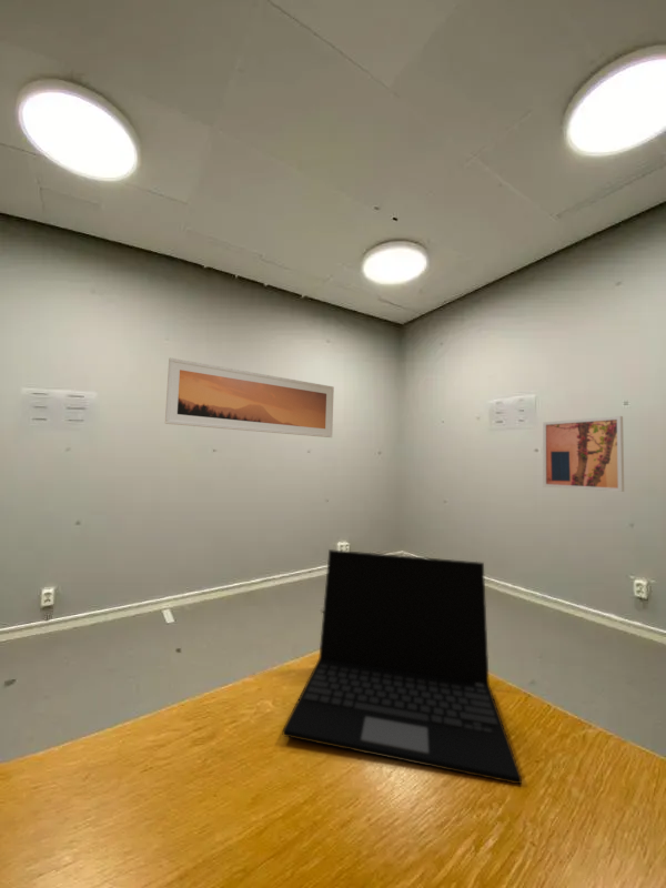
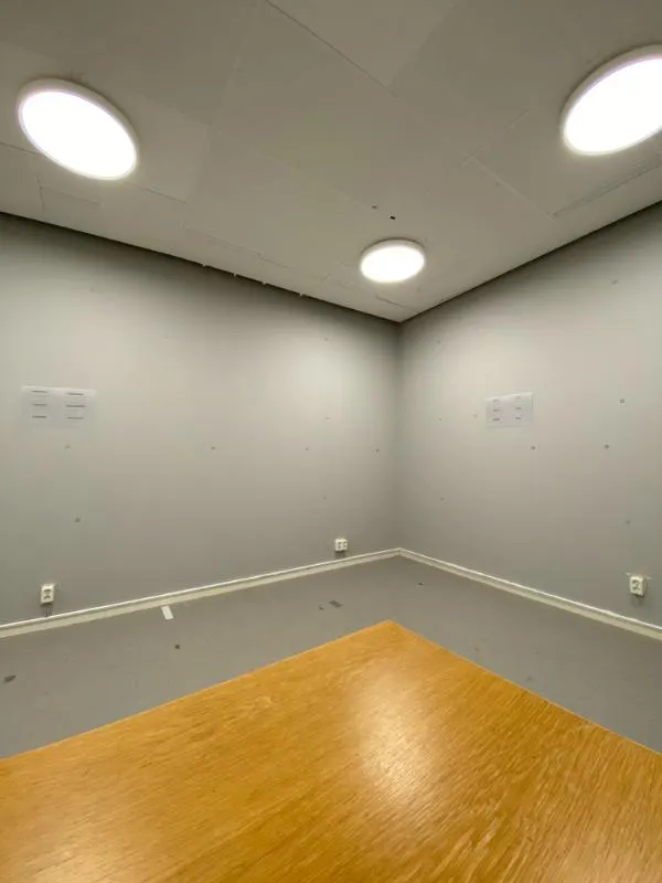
- laptop (398, 635)
- wall art (579, 454)
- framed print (260, 402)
